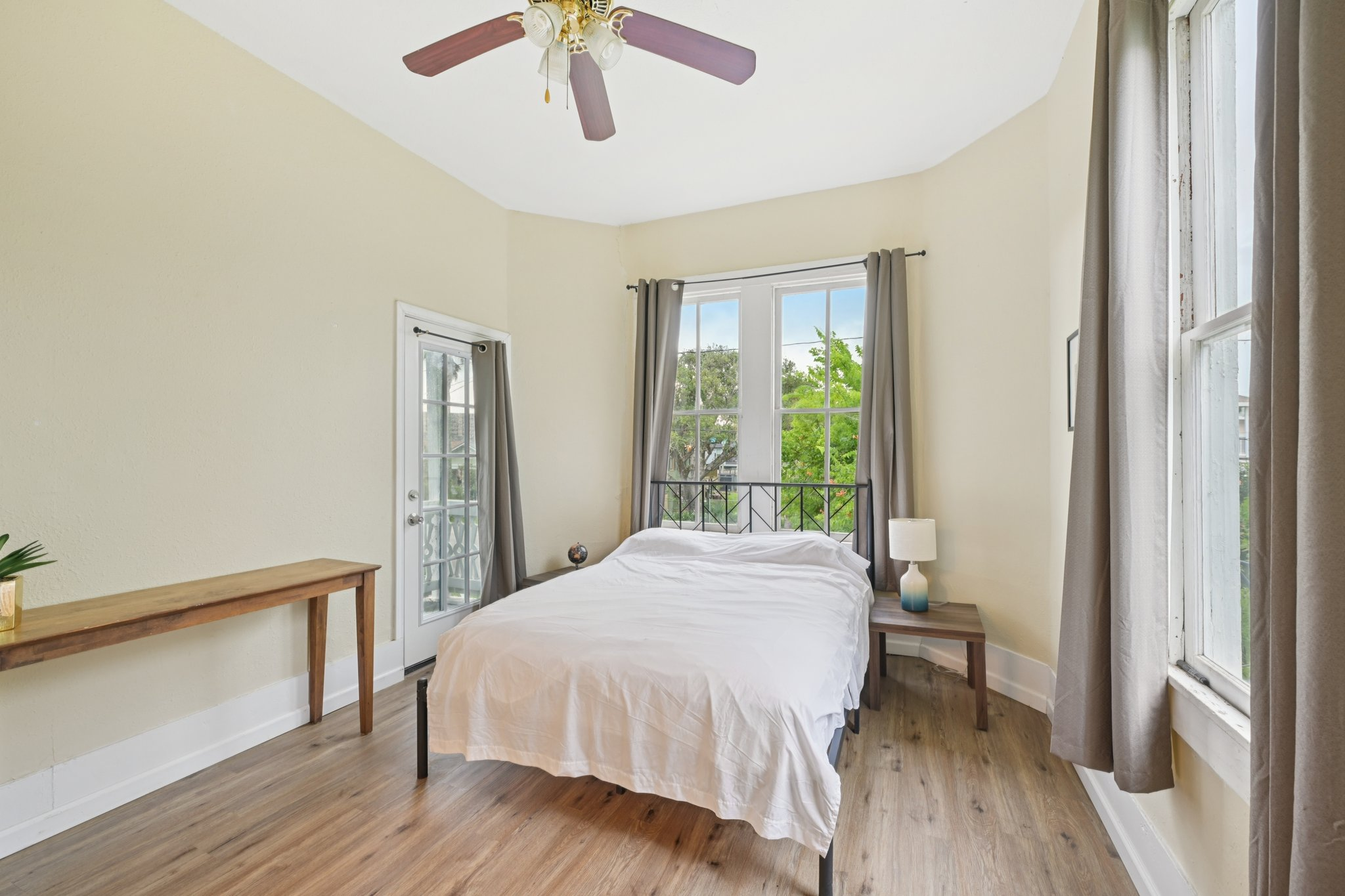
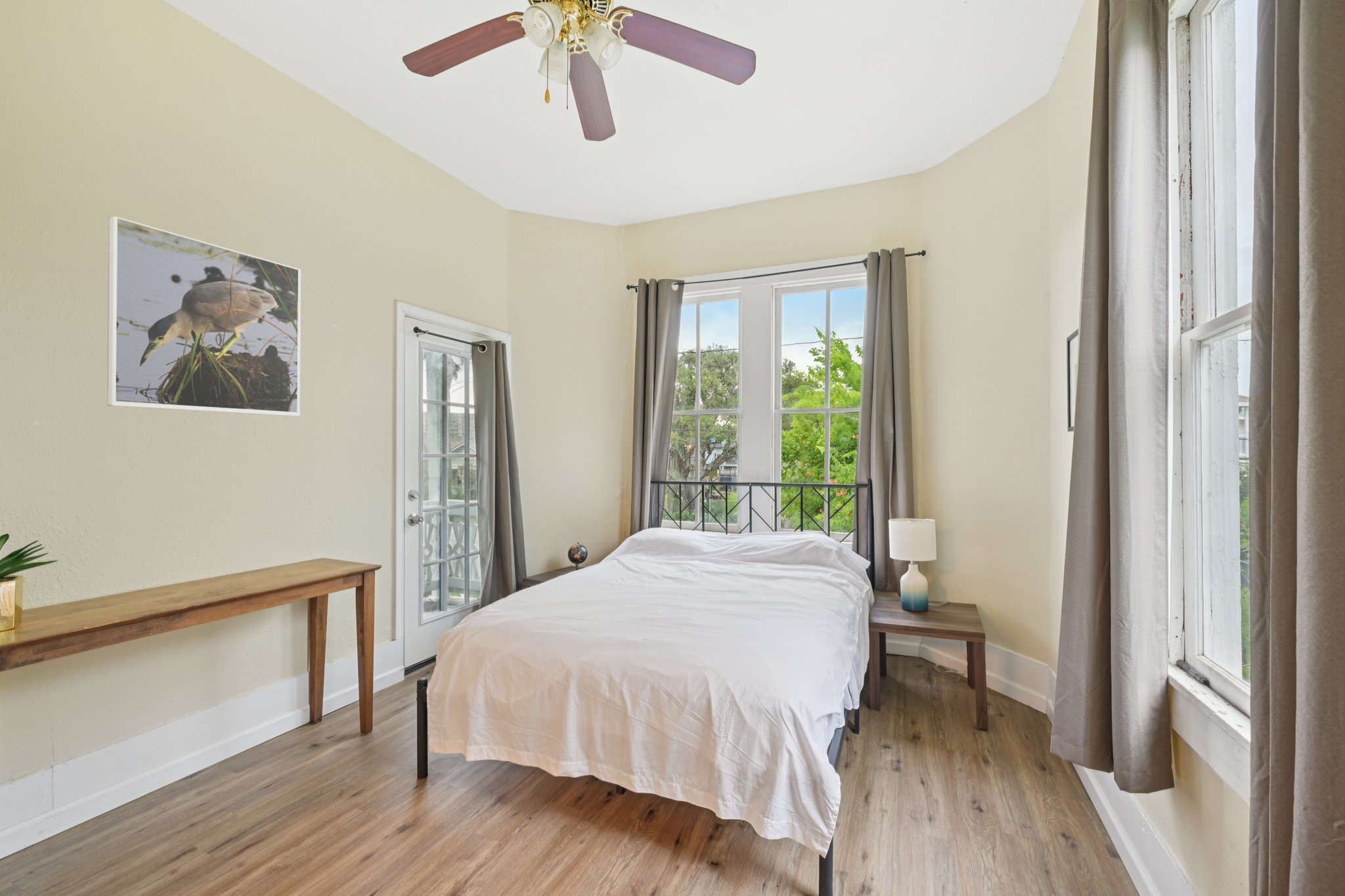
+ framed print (216, 329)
